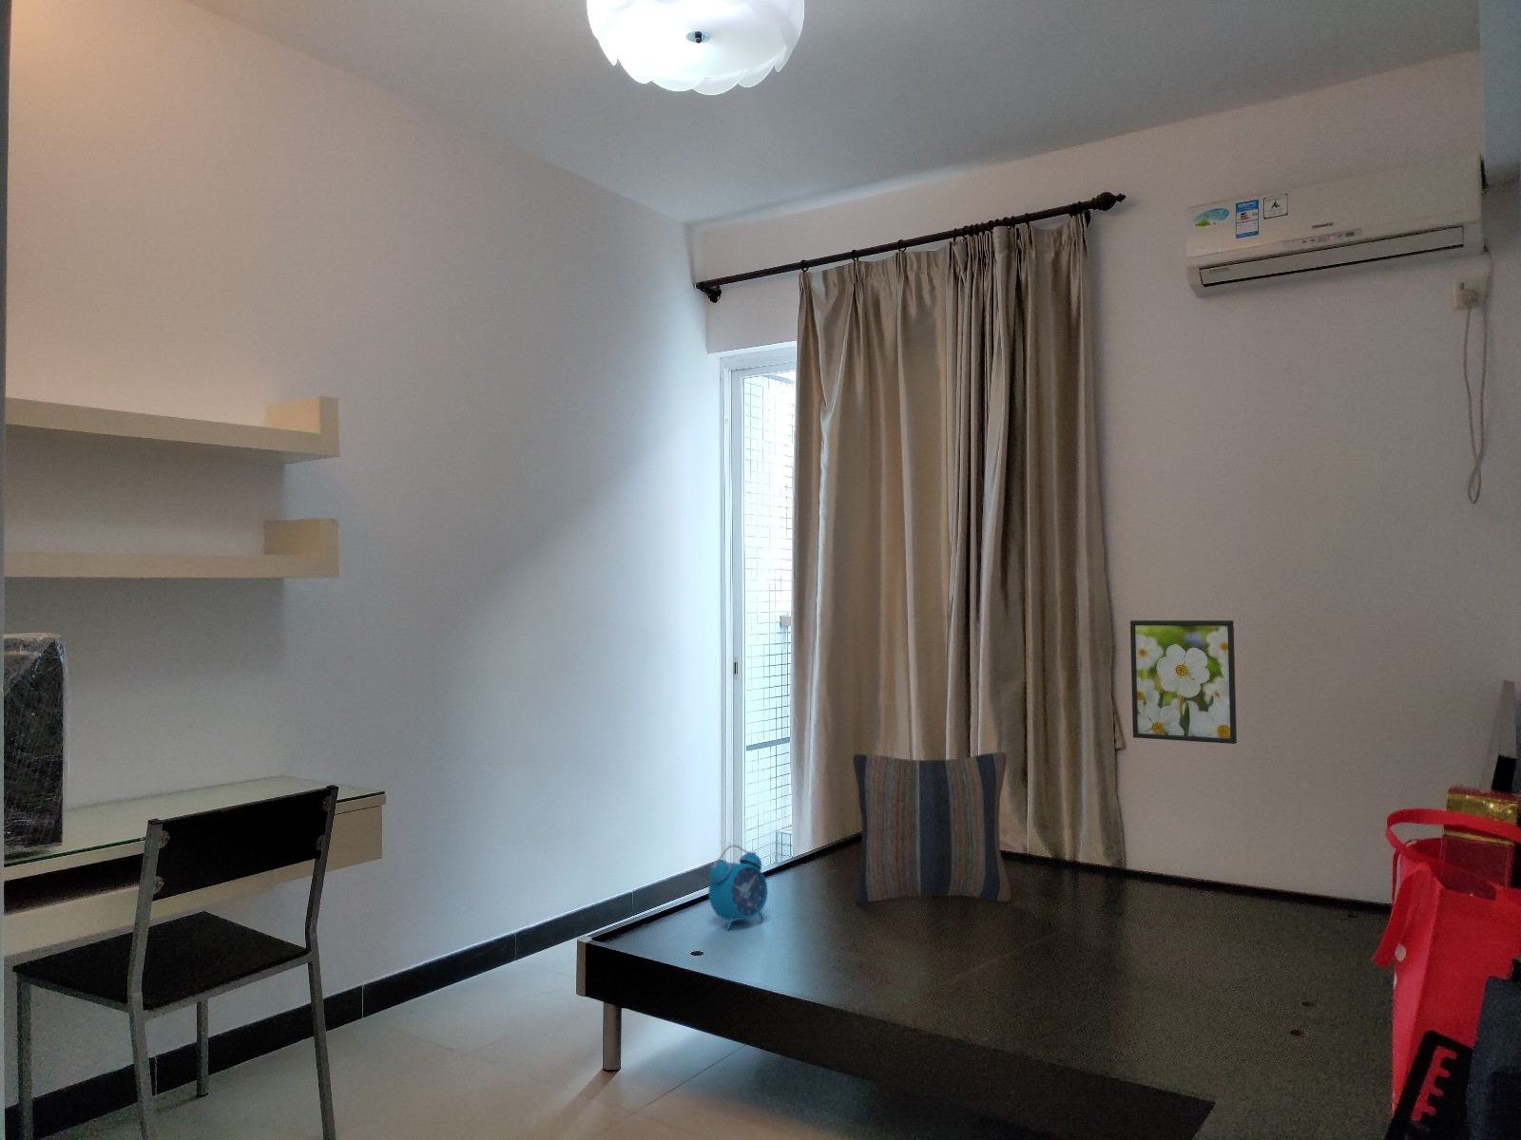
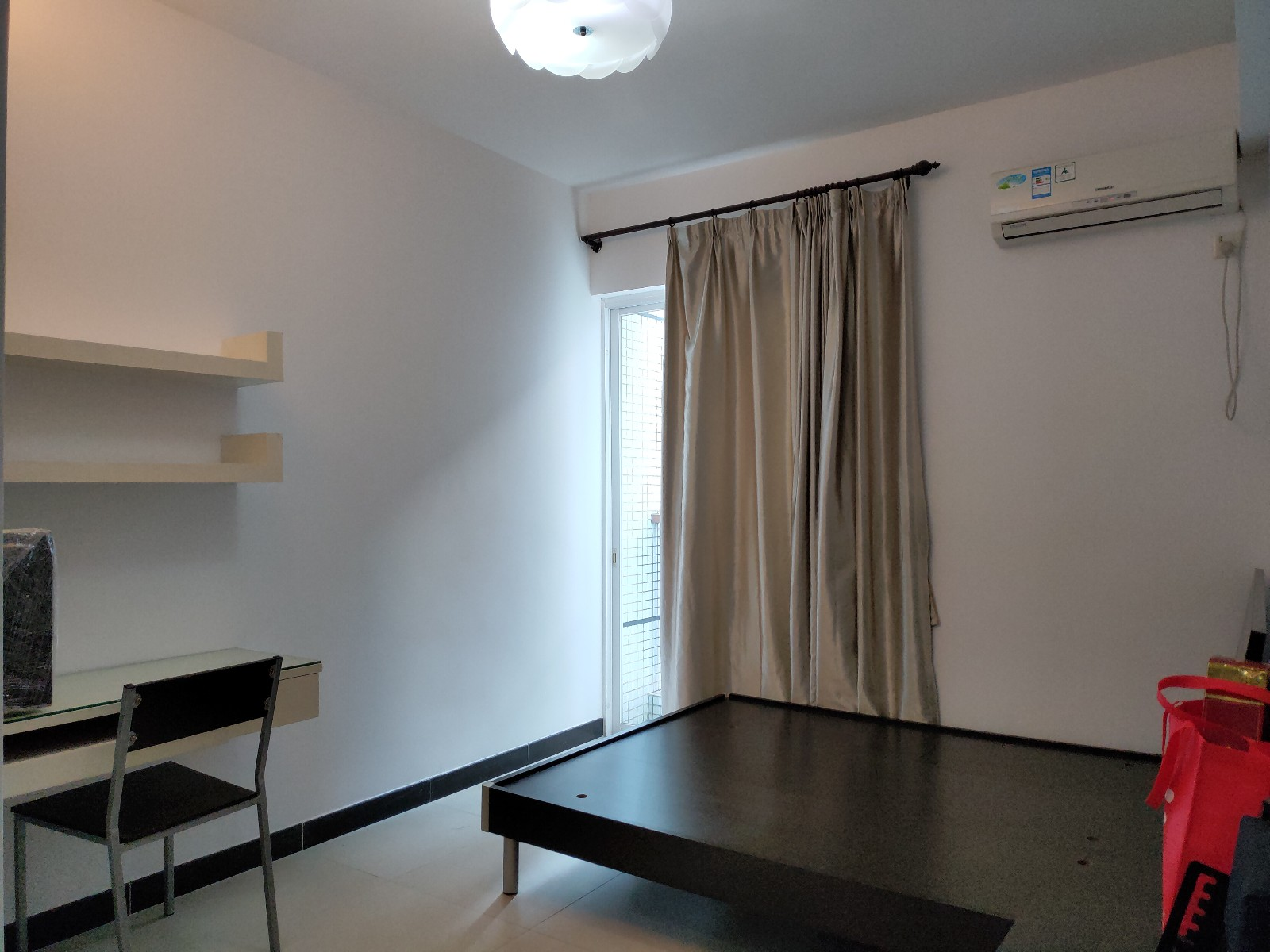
- pillow (931, 827)
- alarm clock (739, 885)
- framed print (1182, 680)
